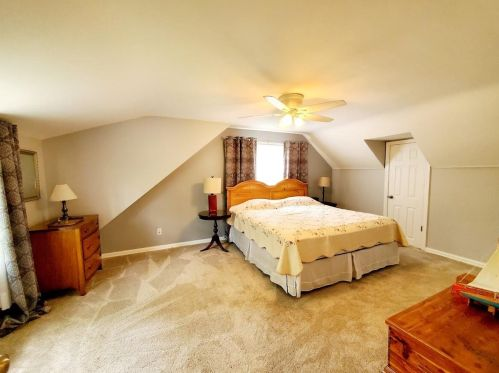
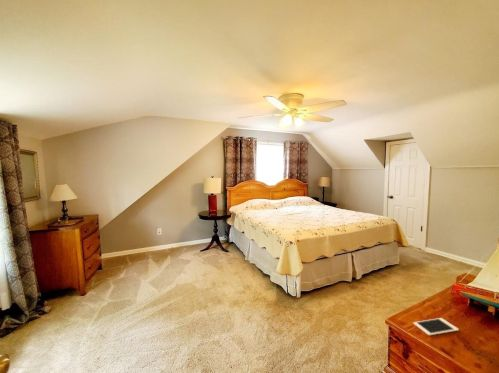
+ cell phone (435, 326)
